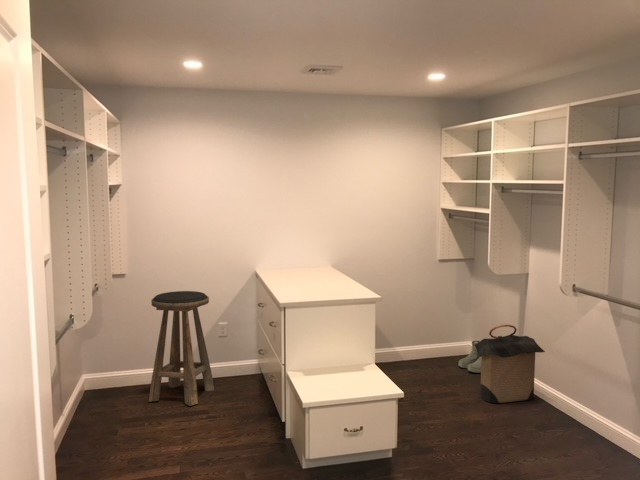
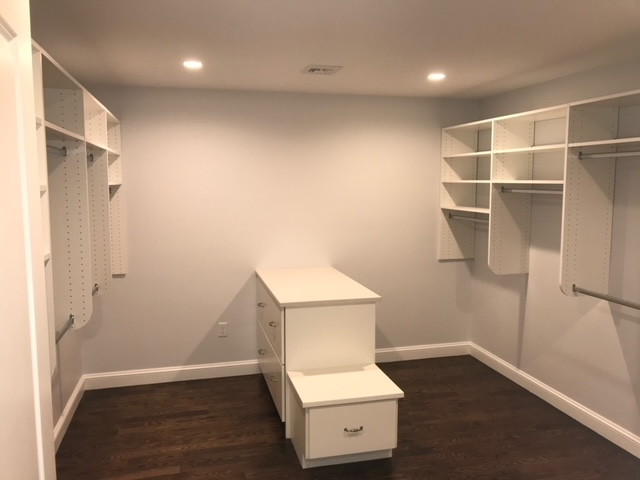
- boots (476, 356)
- laundry hamper (508, 359)
- stool (179, 345)
